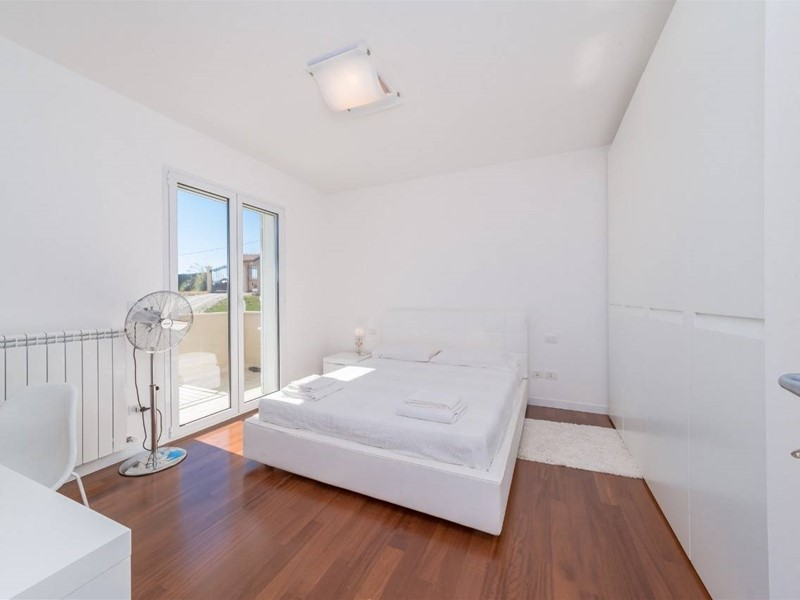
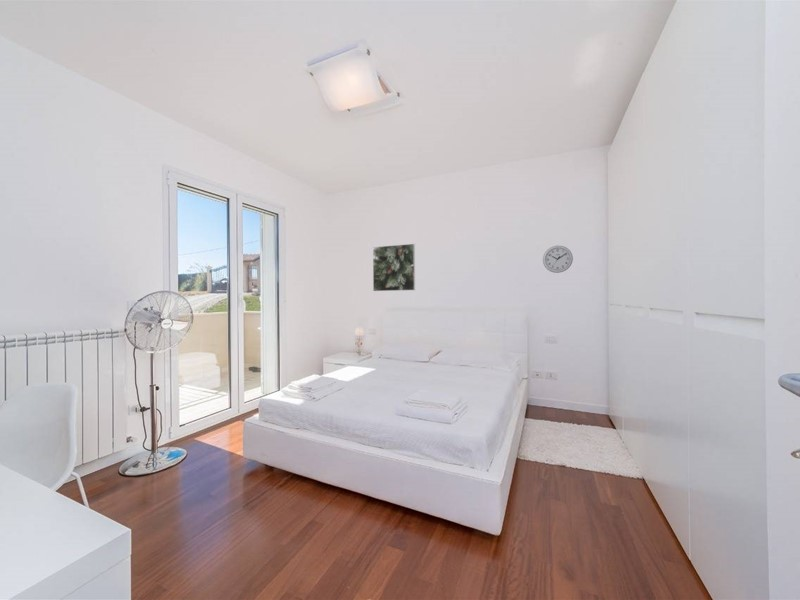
+ wall clock (557, 259)
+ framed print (393, 268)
